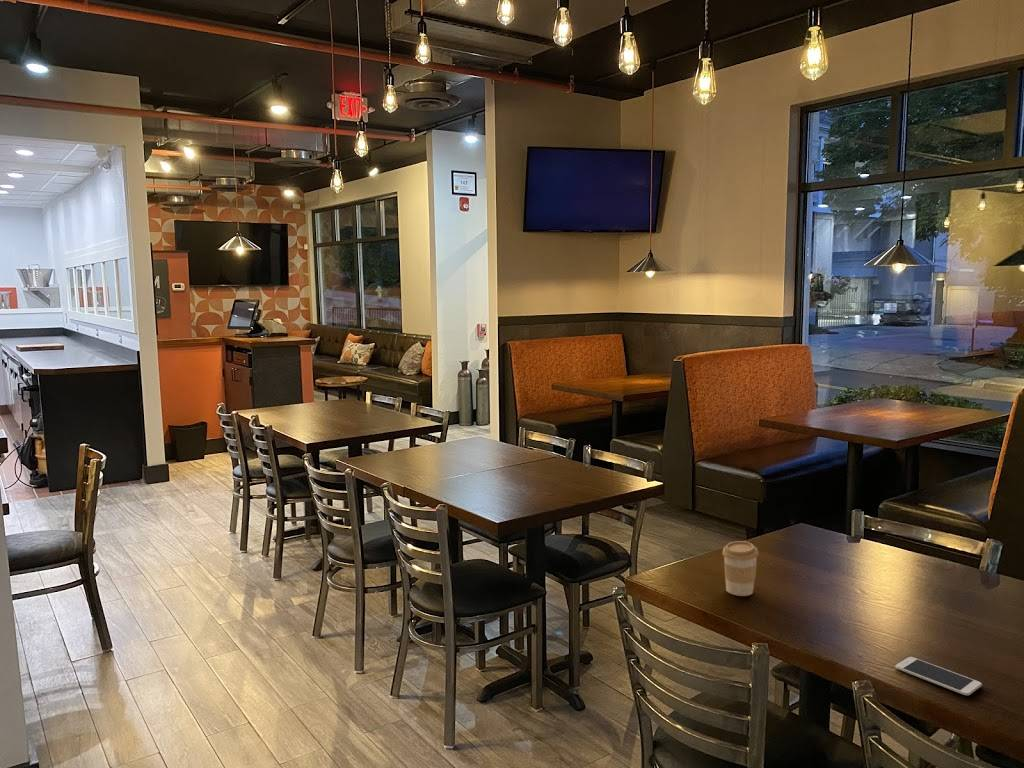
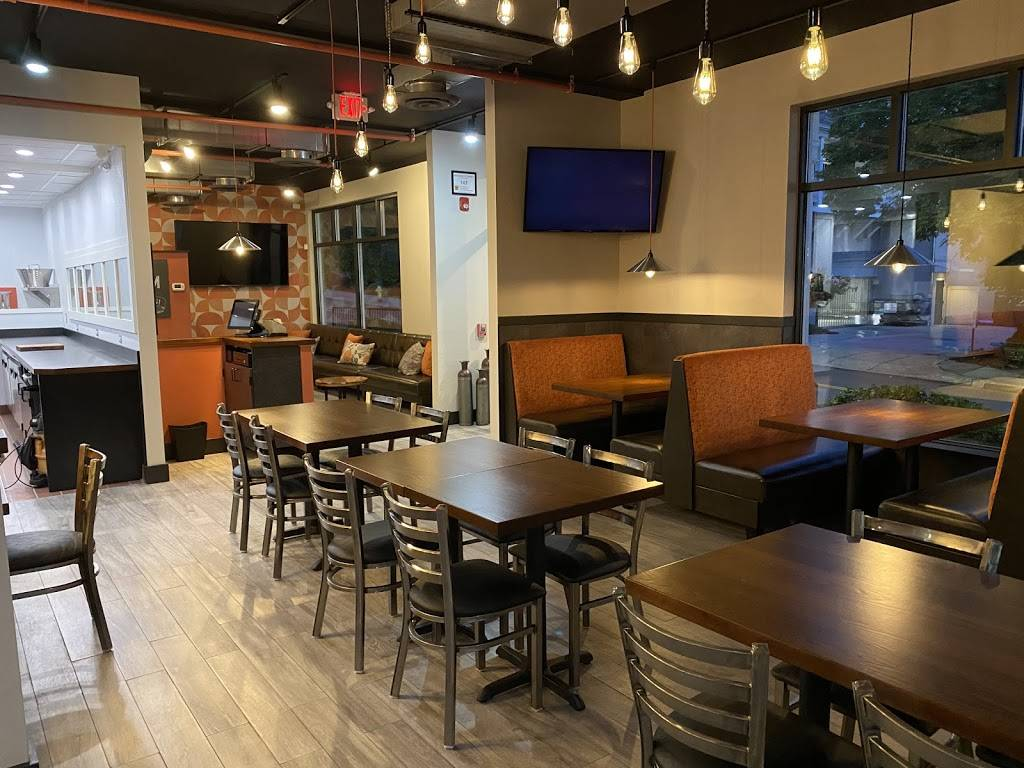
- coffee cup (740, 567)
- smartphone (937, 675)
